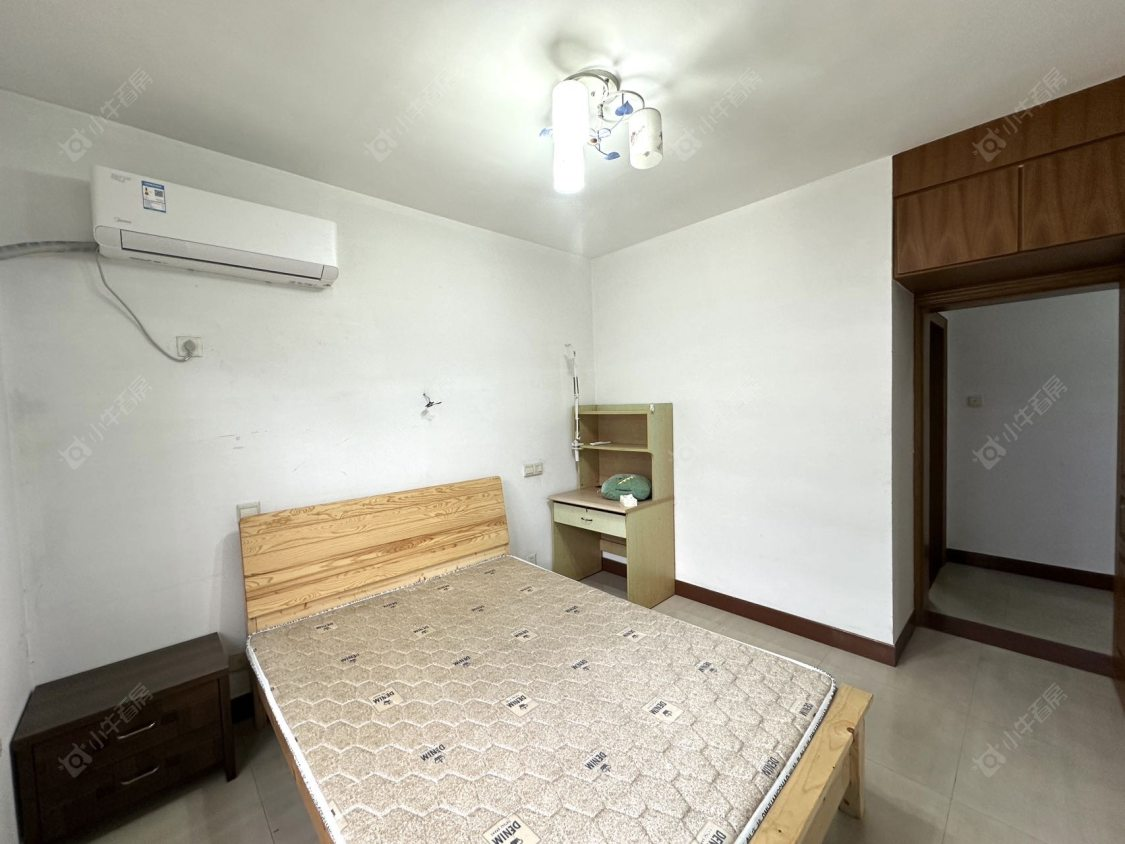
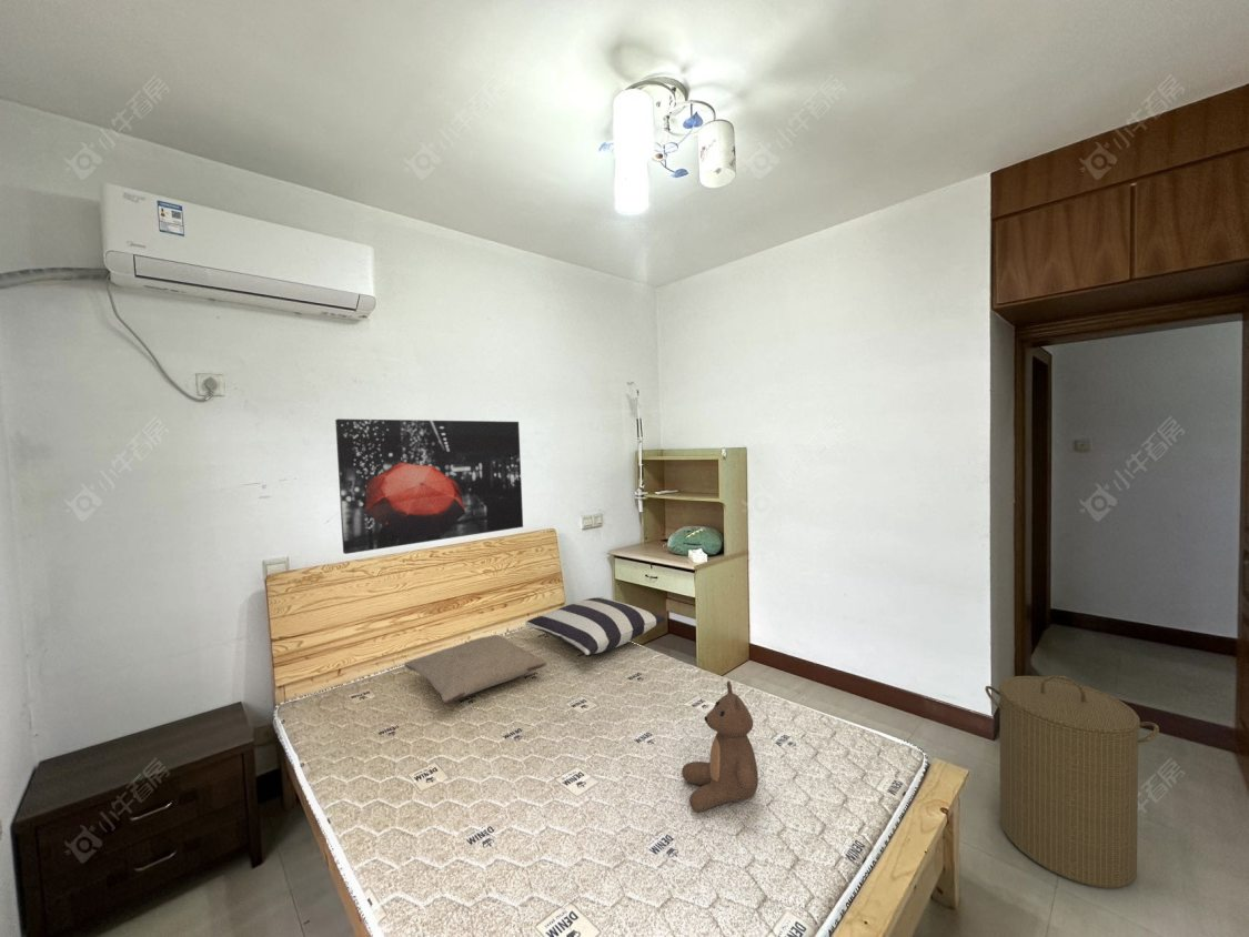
+ teddy bear (718, 742)
+ laundry hamper (1064, 760)
+ pillow (474, 664)
+ wall art (441, 480)
+ pillow (594, 623)
